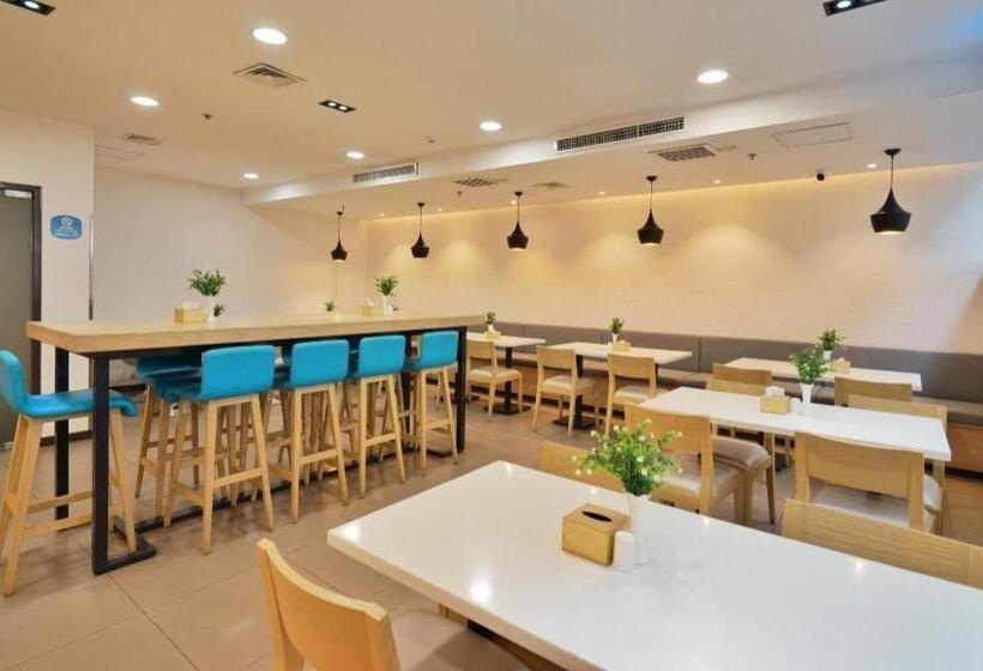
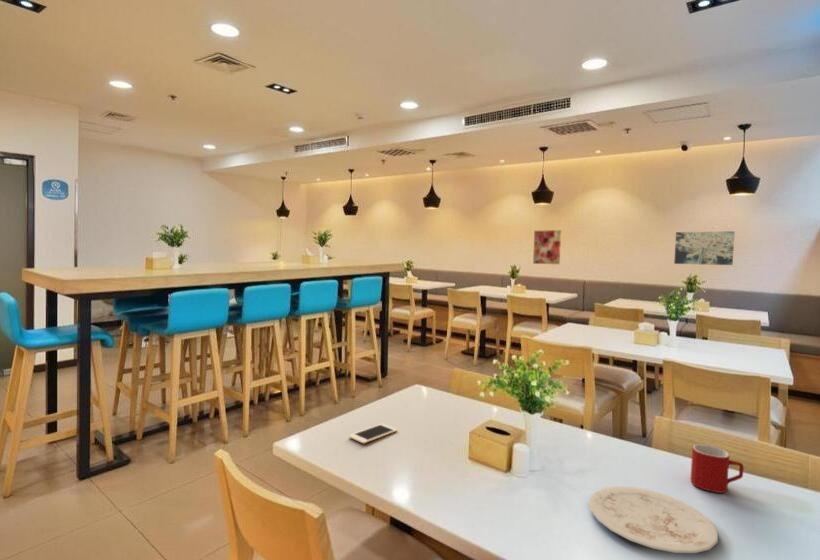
+ cell phone (373, 433)
+ wall art (546, 247)
+ wall art (703, 248)
+ mug (716, 469)
+ plate (649, 517)
